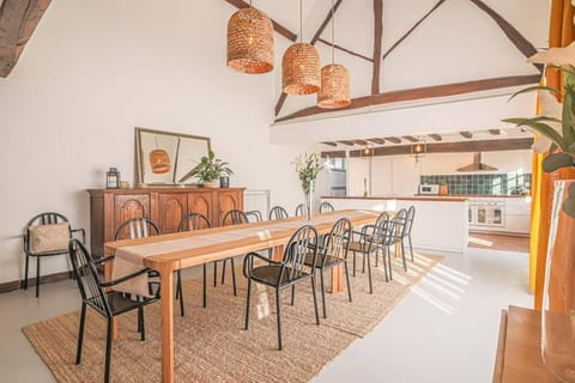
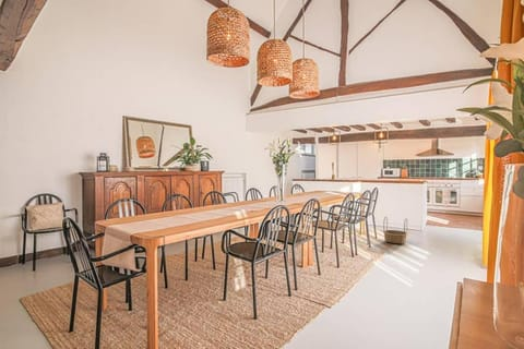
+ basket (395, 230)
